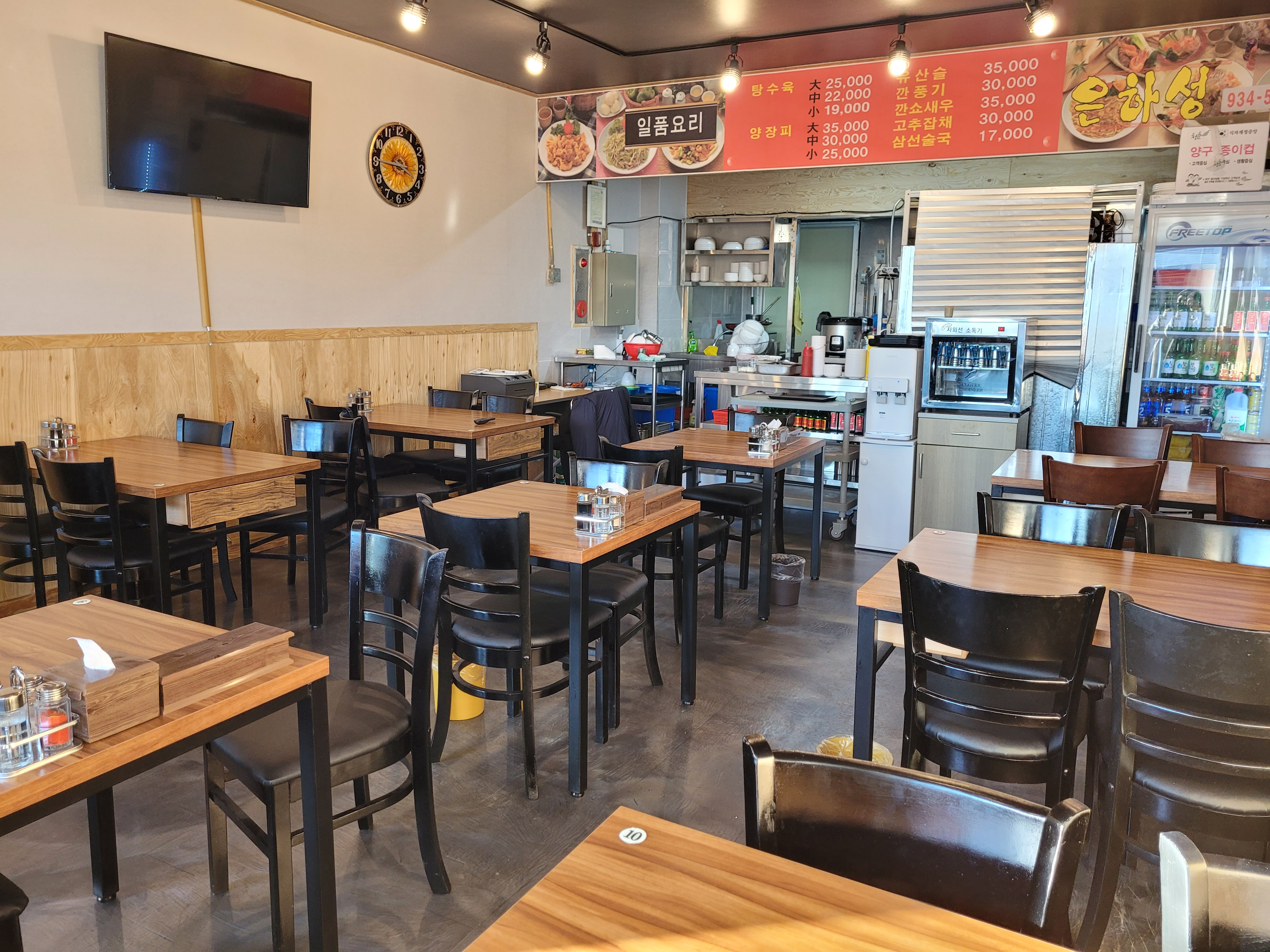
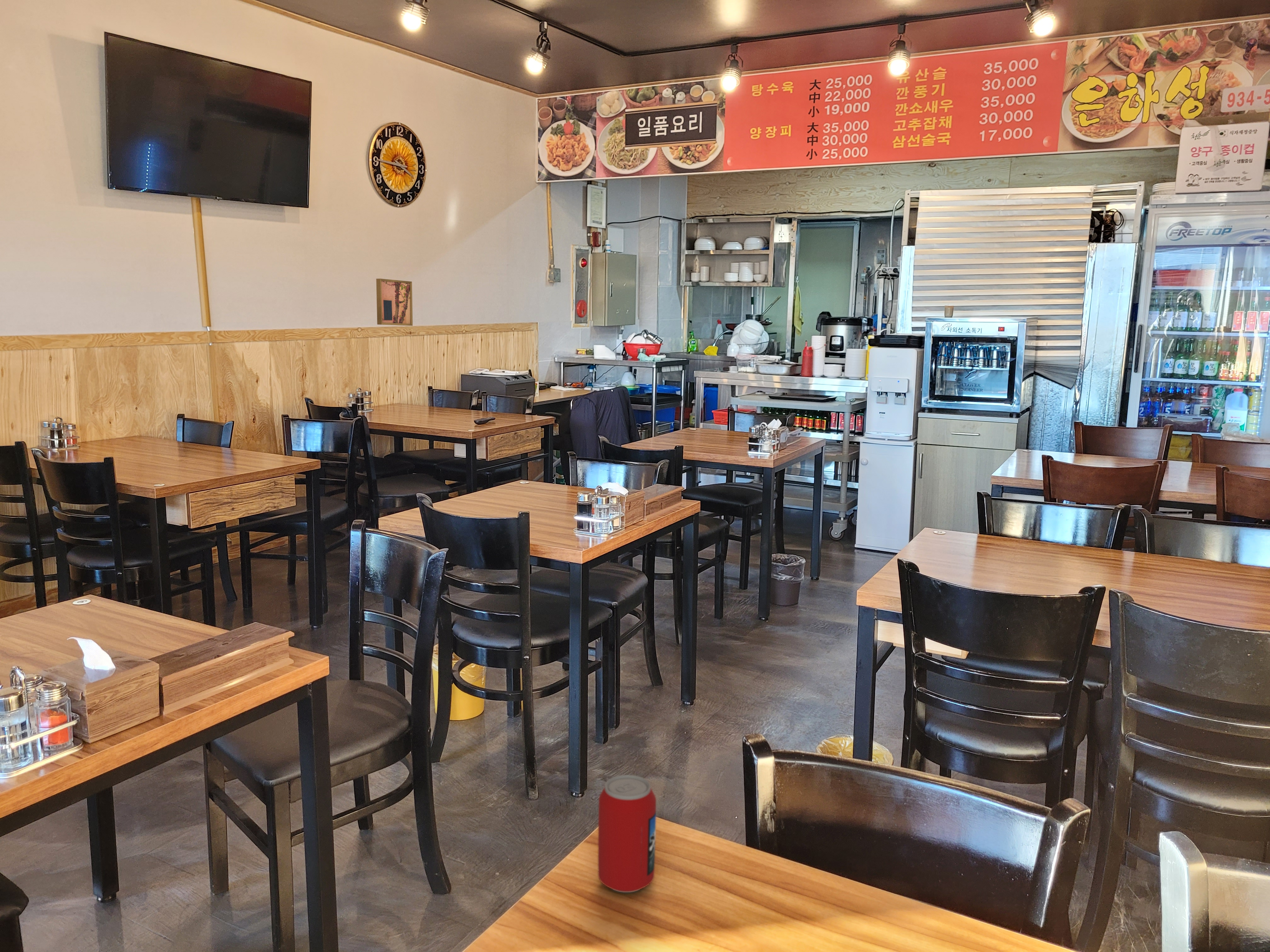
+ beverage can (627, 833)
+ wall art (395, 303)
